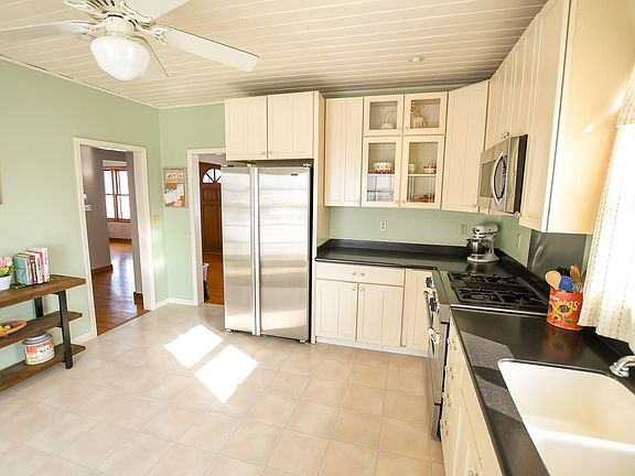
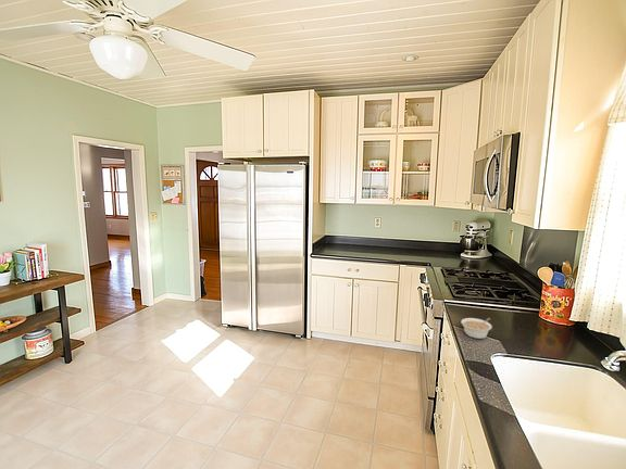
+ legume (475, 327)
